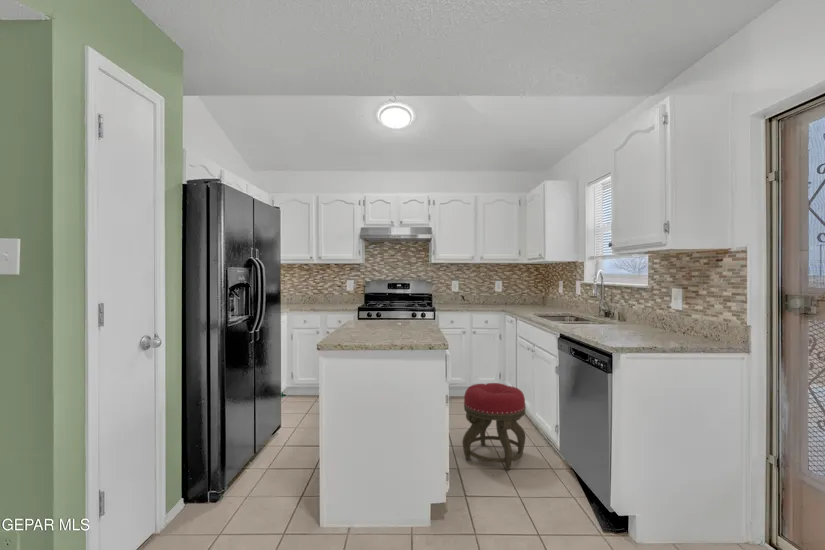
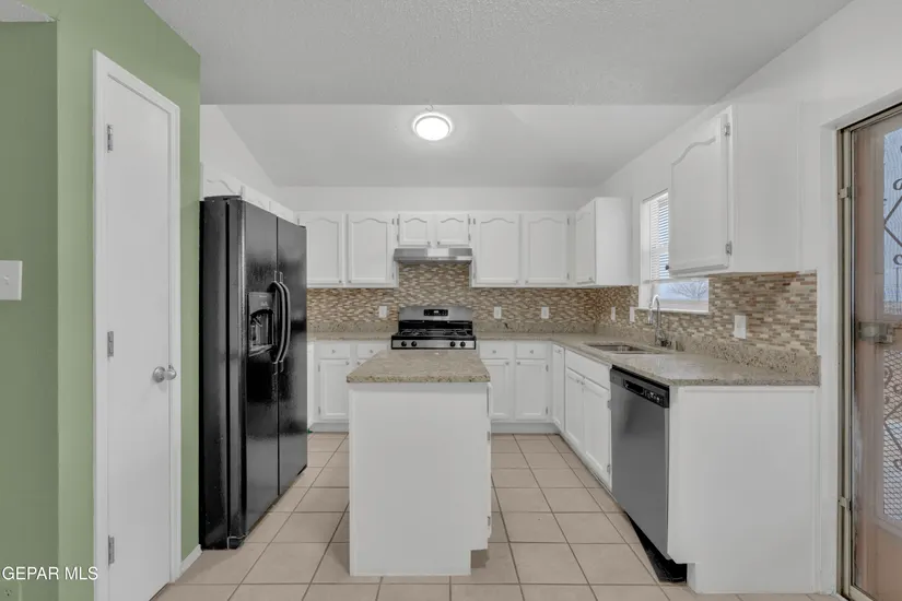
- stool (496, 422)
